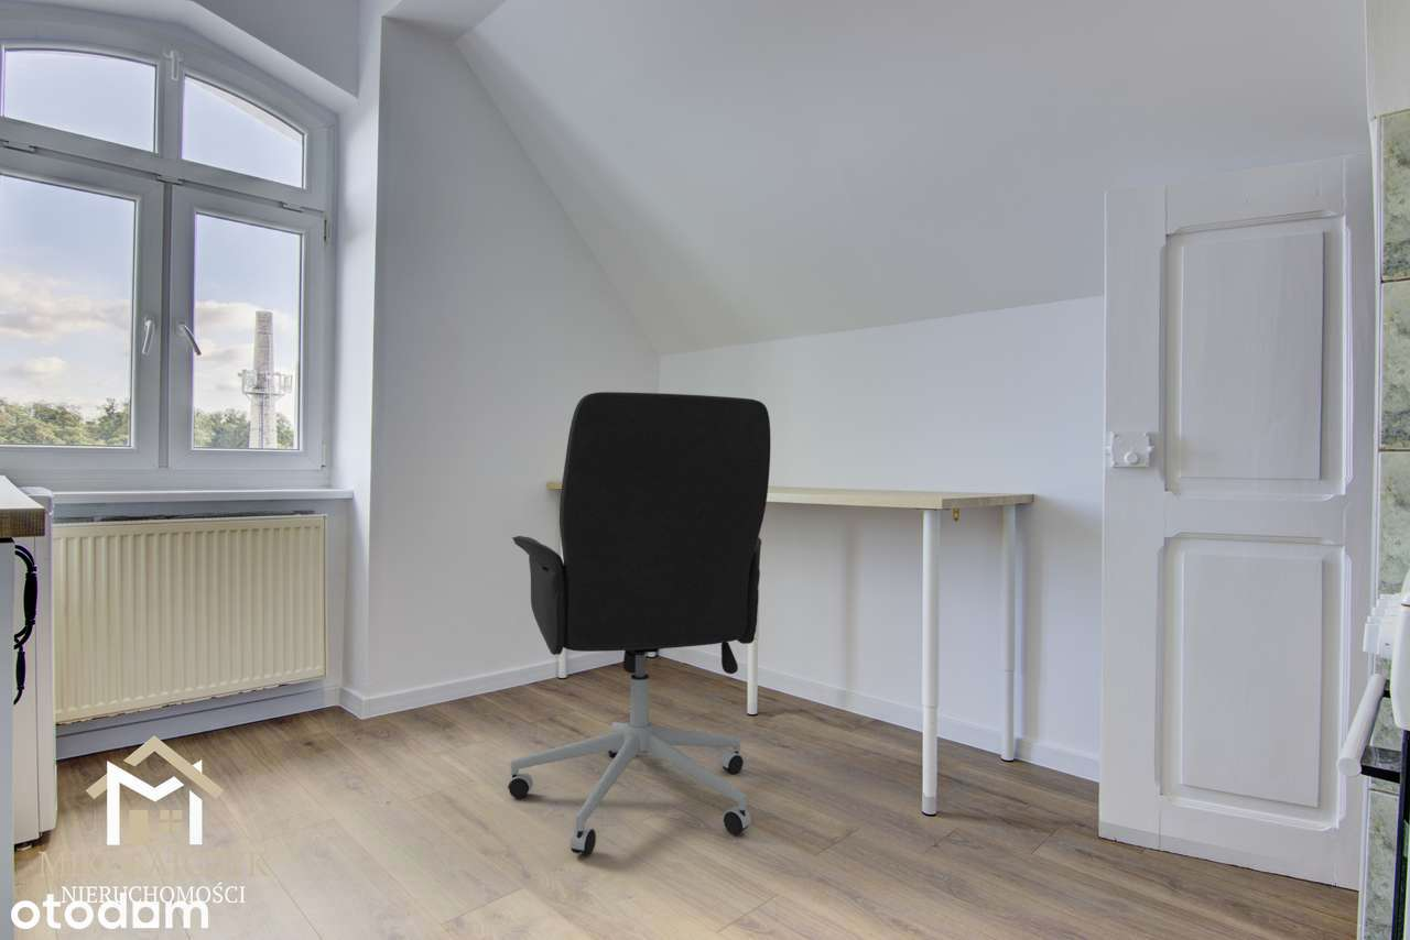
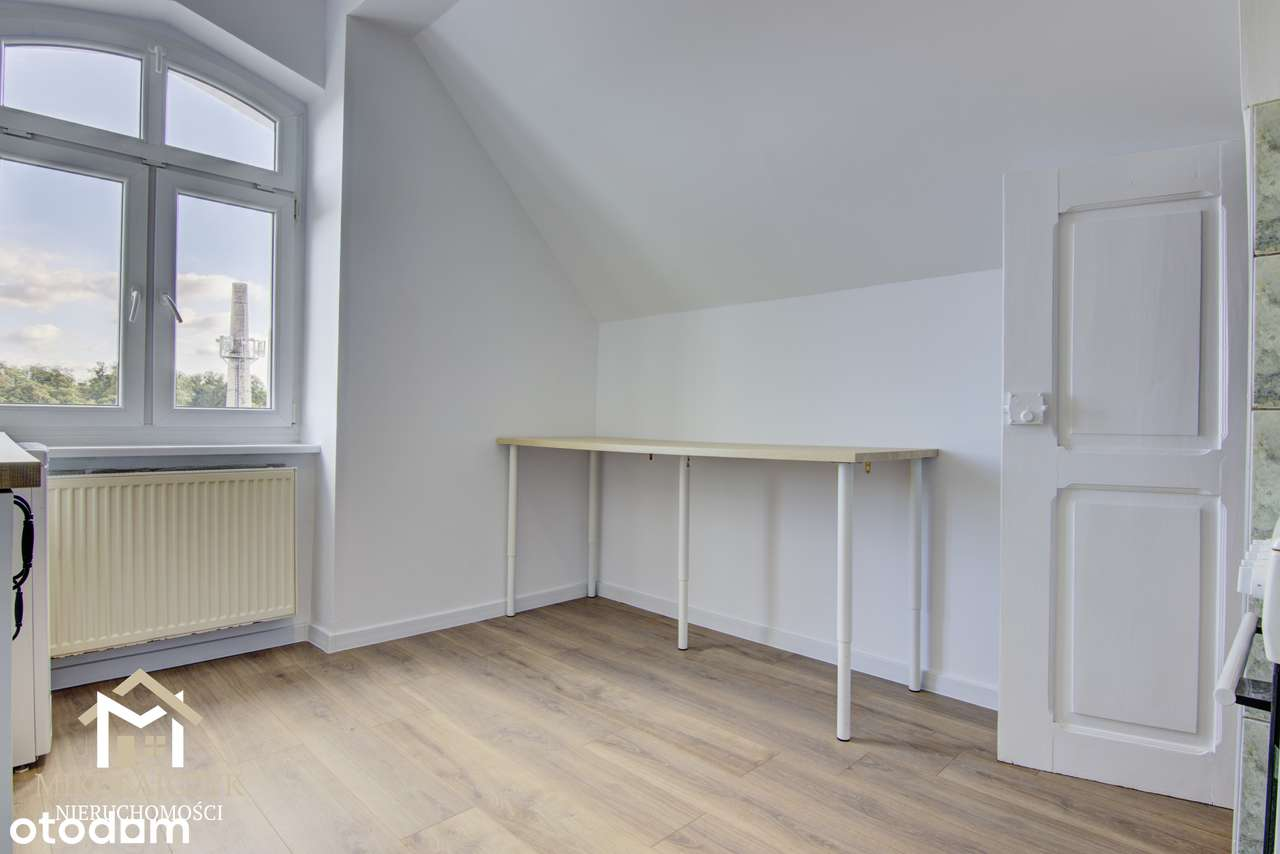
- office chair (640, 602)
